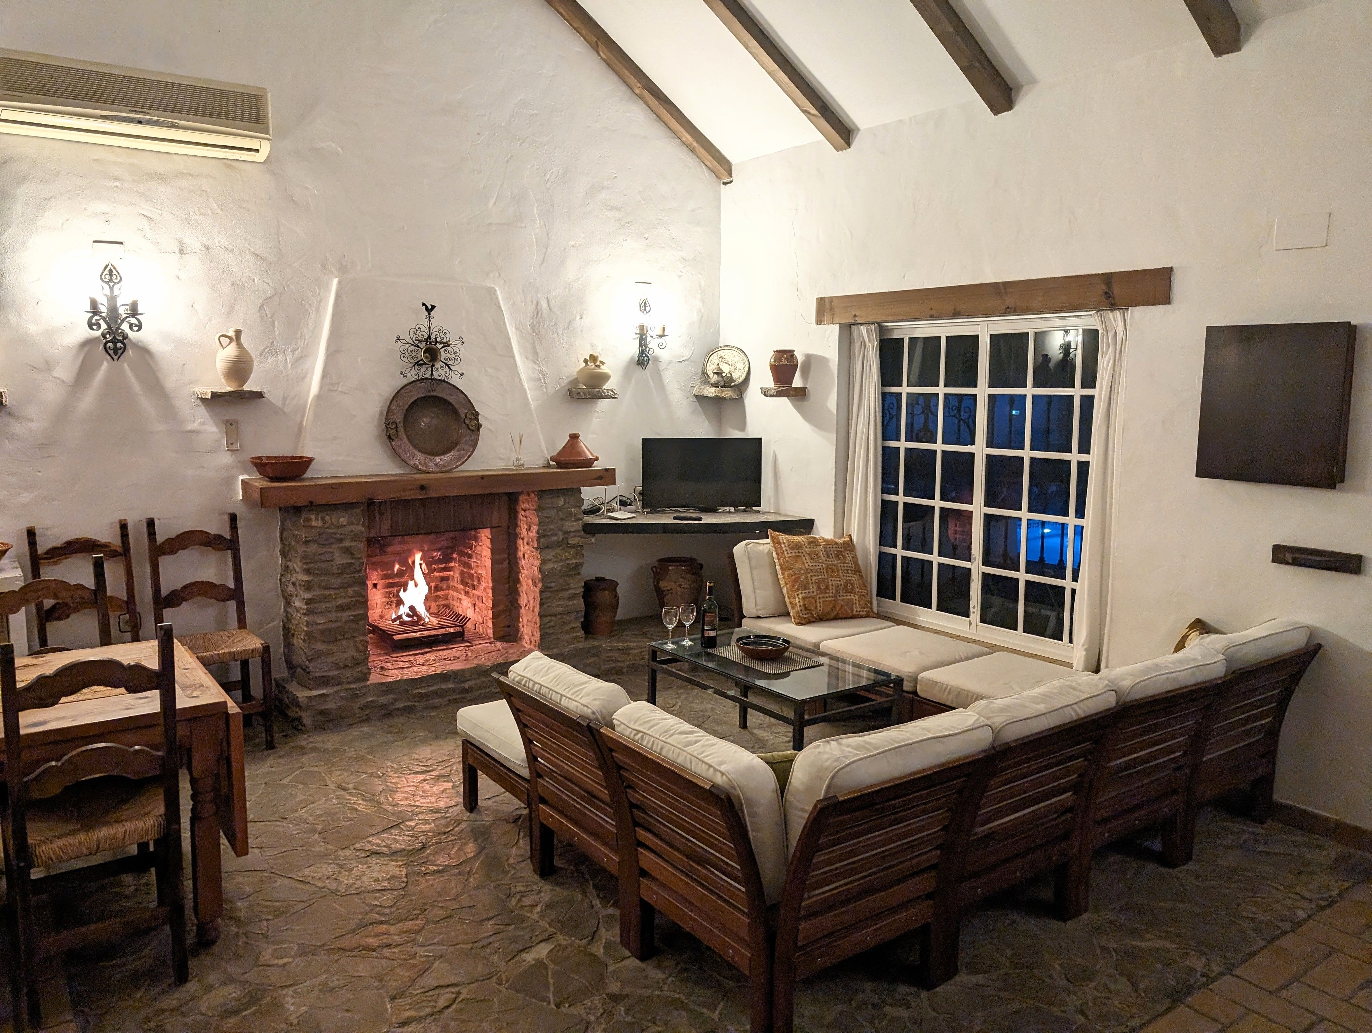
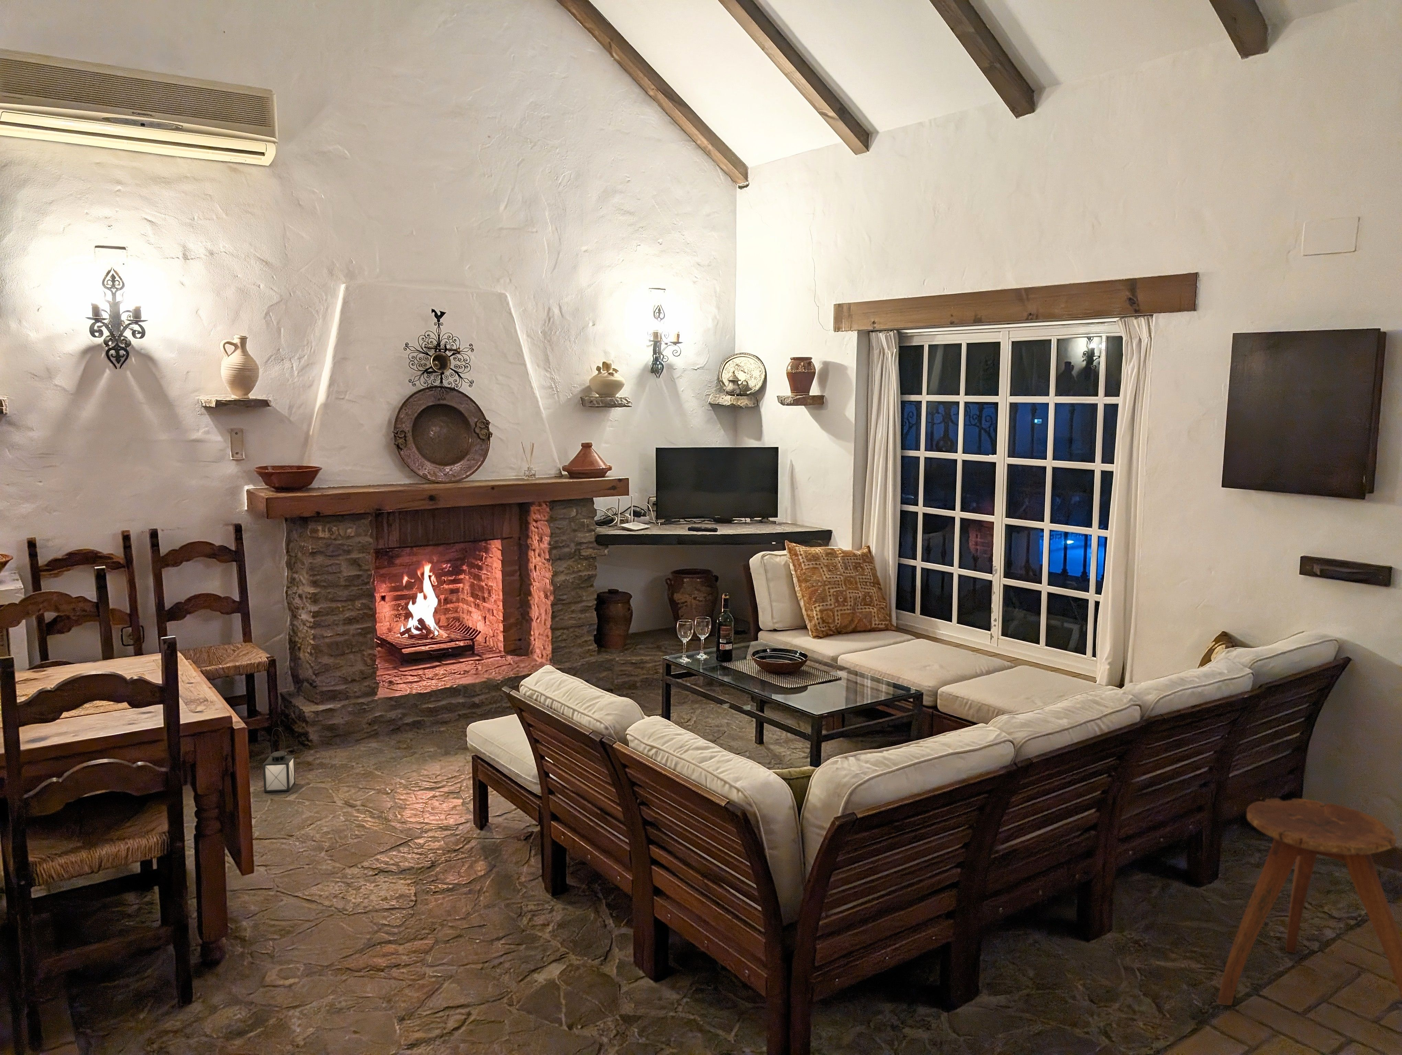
+ lantern (278, 758)
+ stool (1291, 904)
